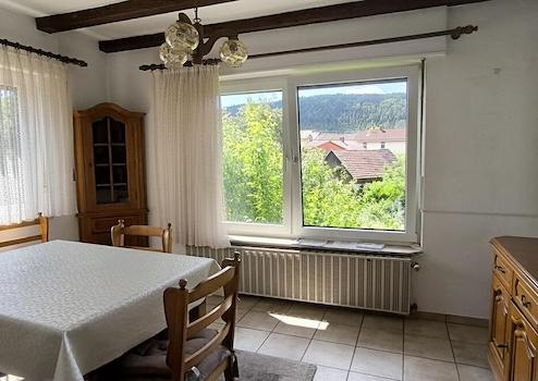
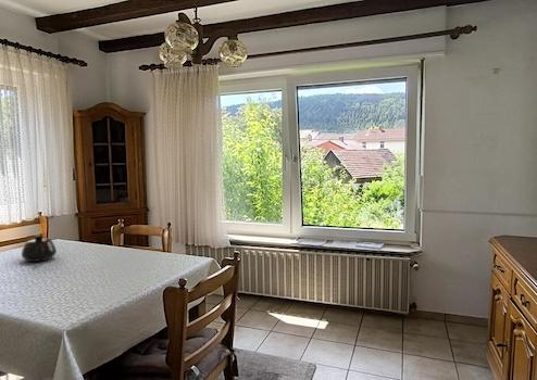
+ teapot (39, 248)
